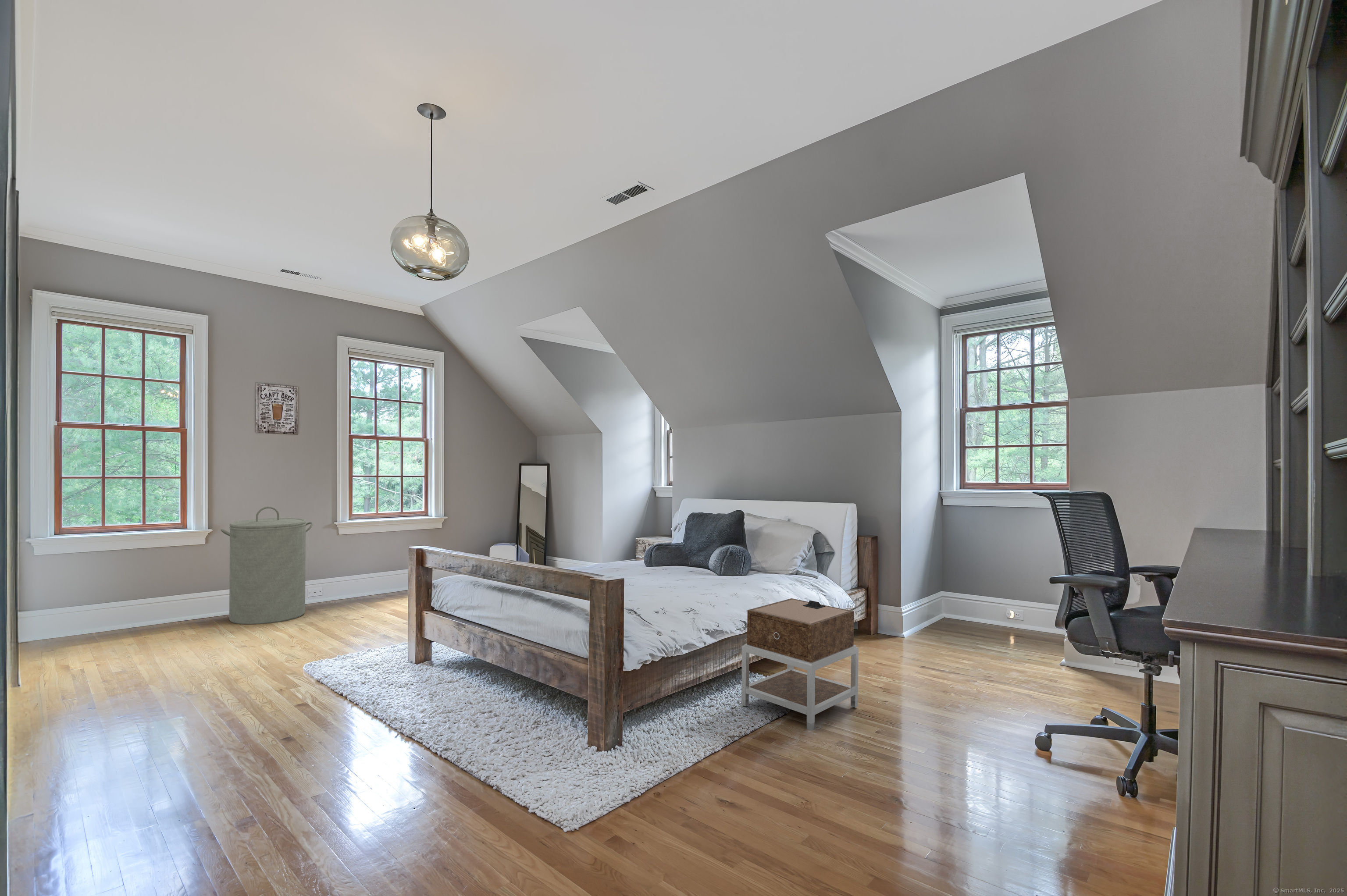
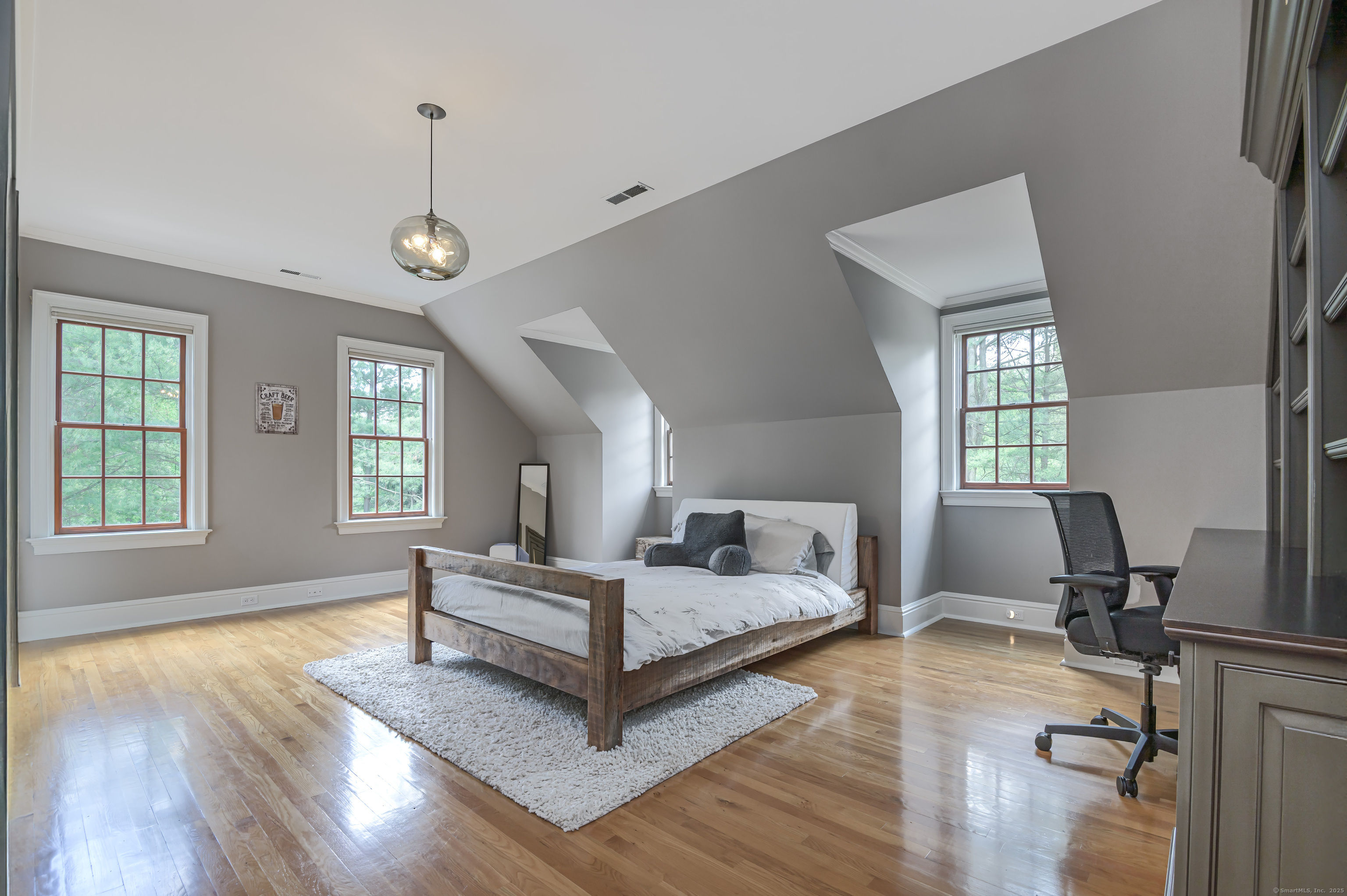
- nightstand (800, 656)
- laundry hamper (269, 562)
